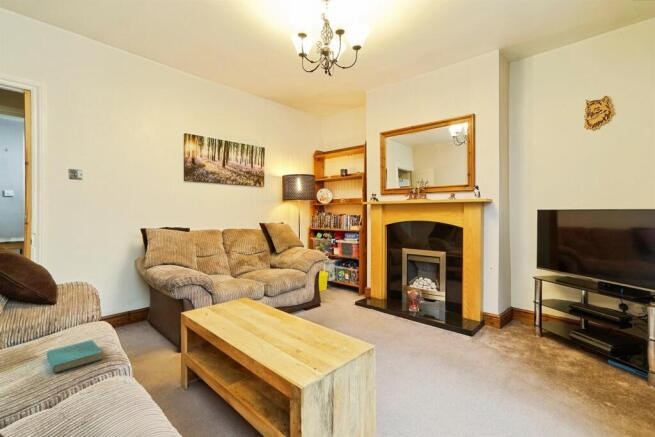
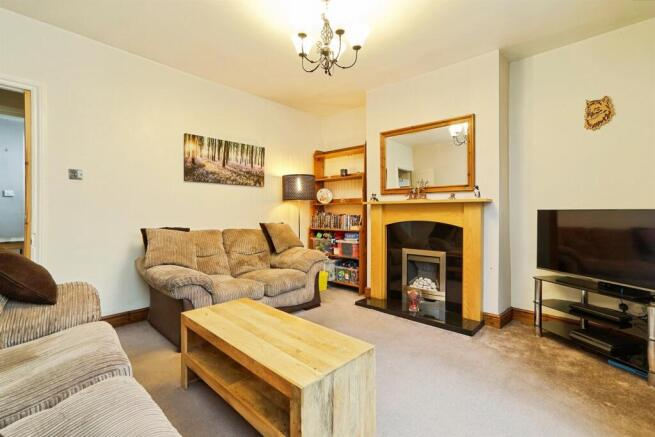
- book (74, 355)
